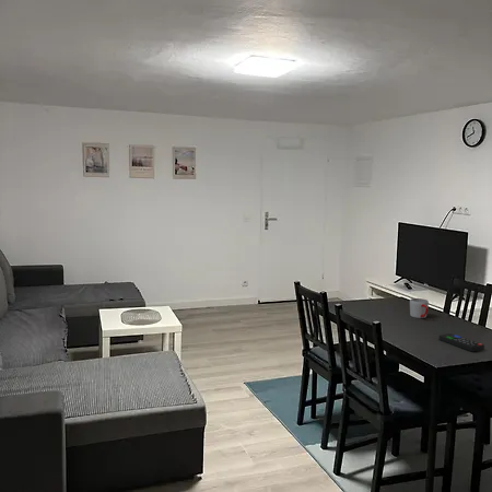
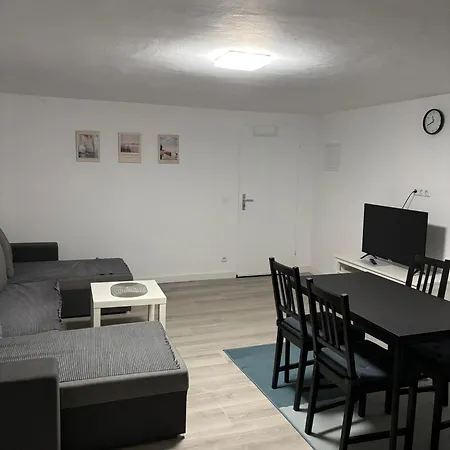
- remote control (460, 341)
- mug (420, 308)
